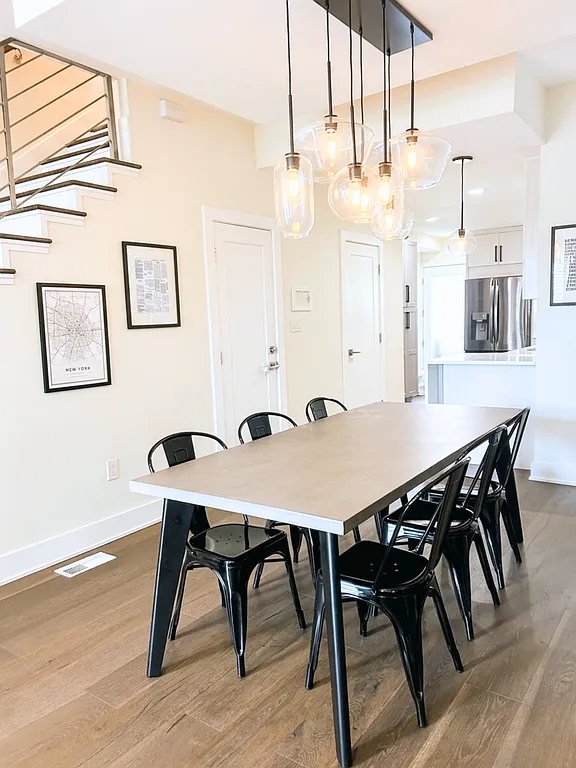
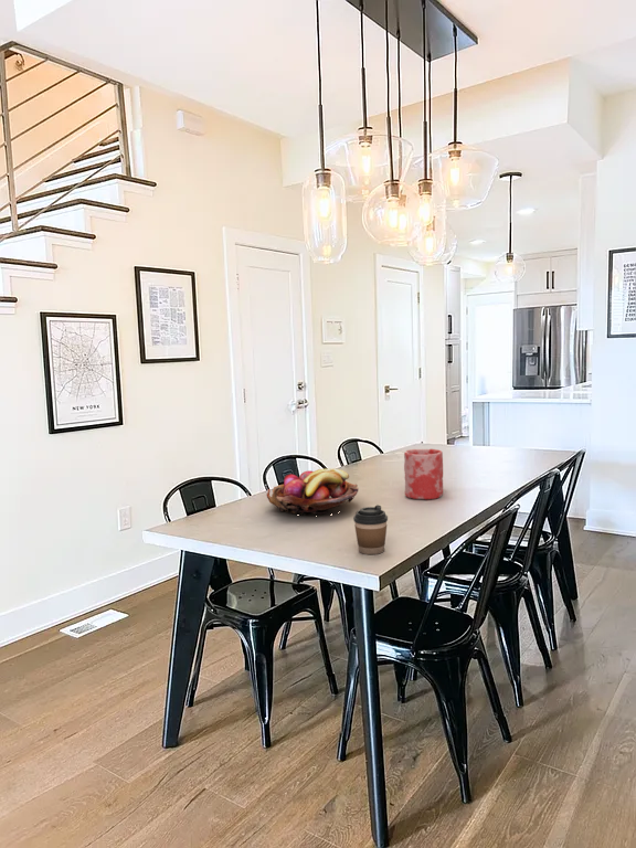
+ fruit basket (312, 489)
+ coffee cup (370, 528)
+ vase (427, 471)
